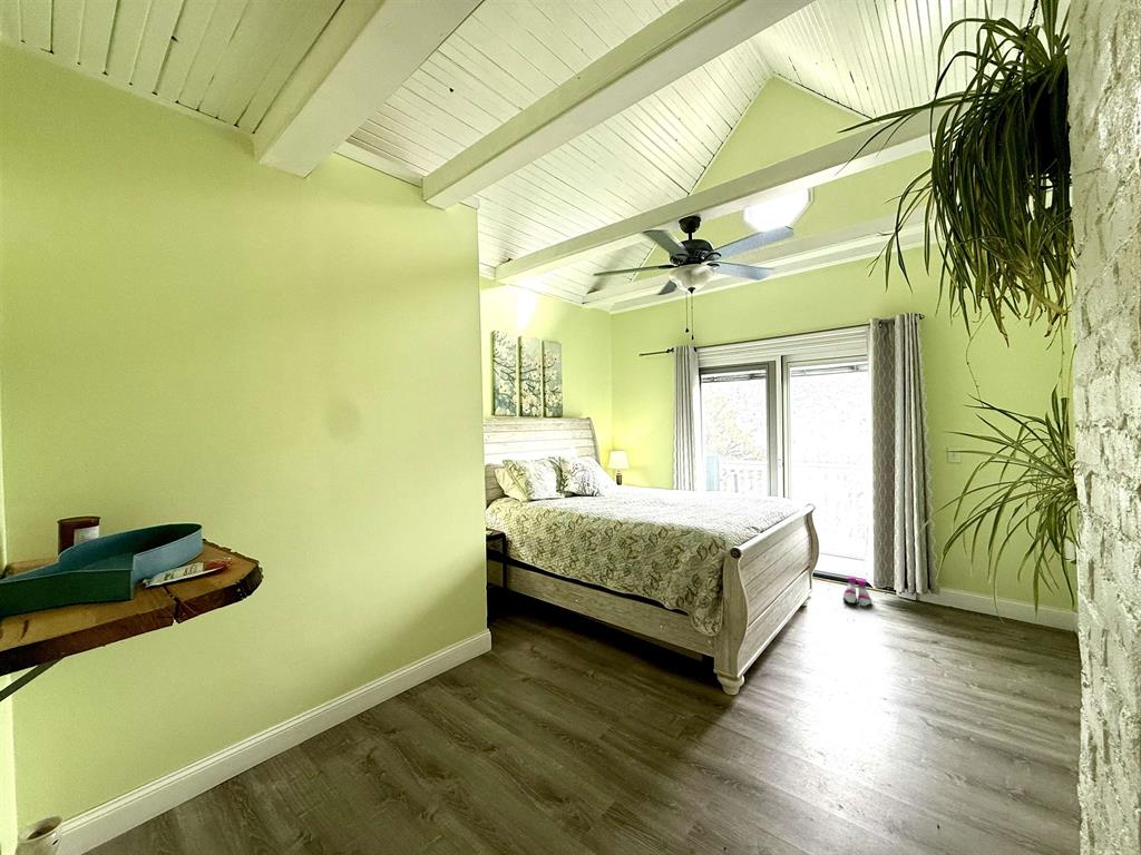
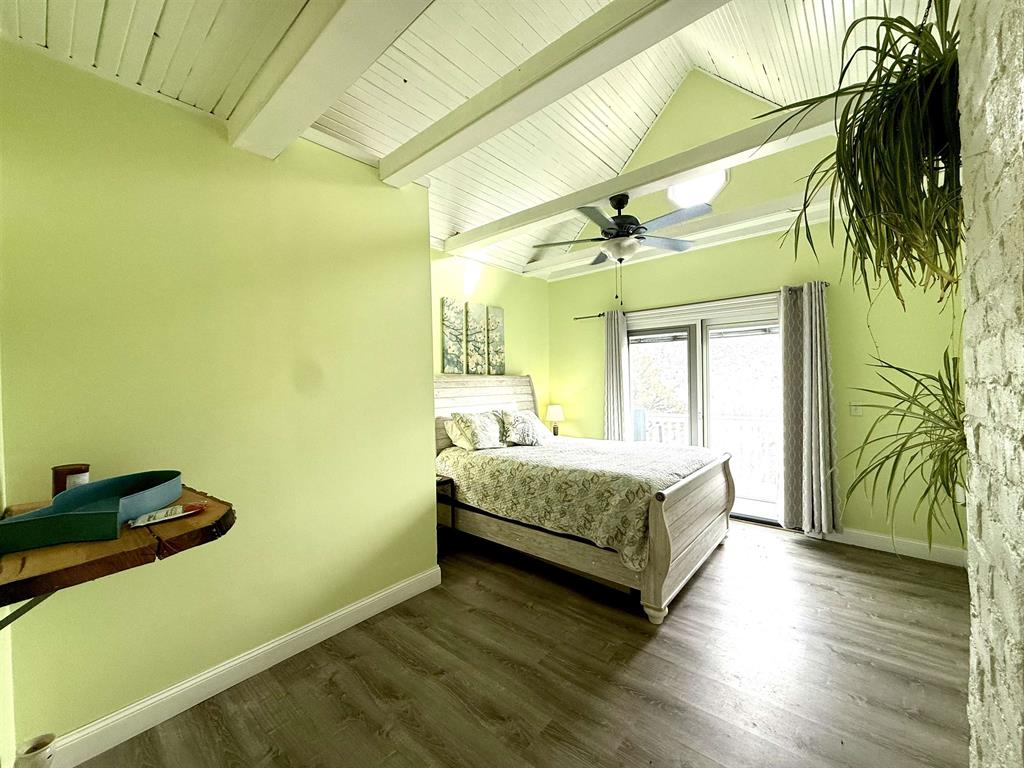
- boots (855, 589)
